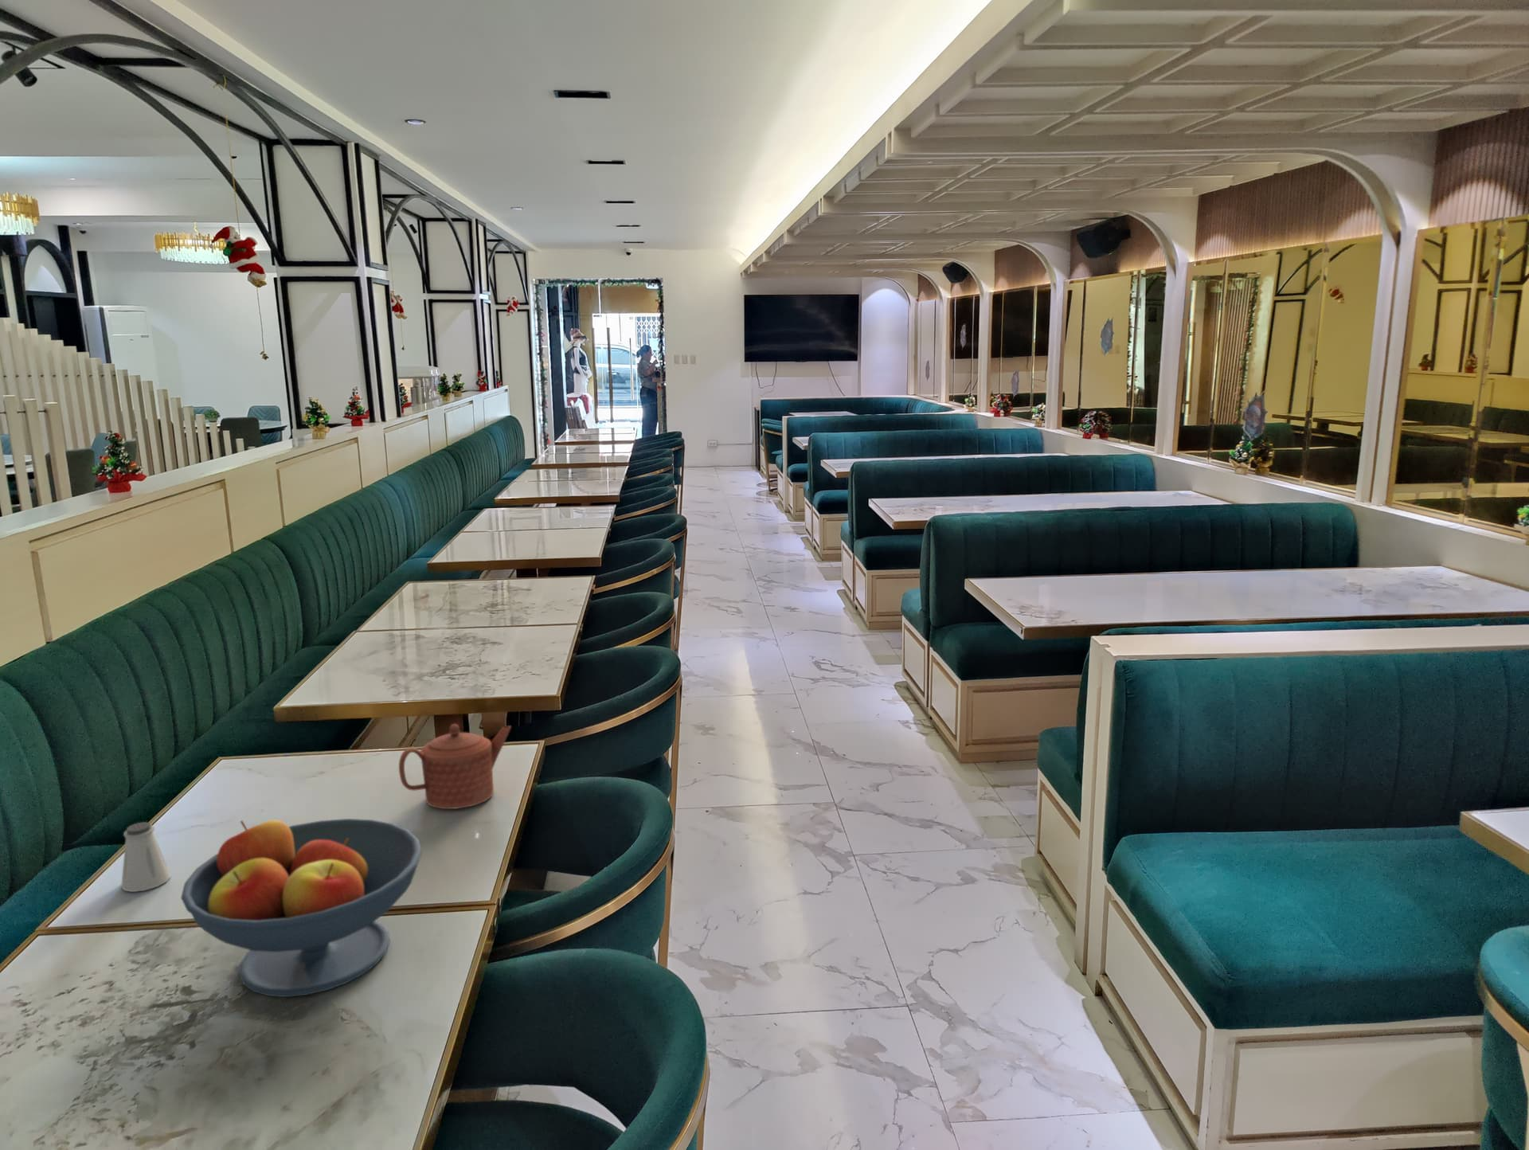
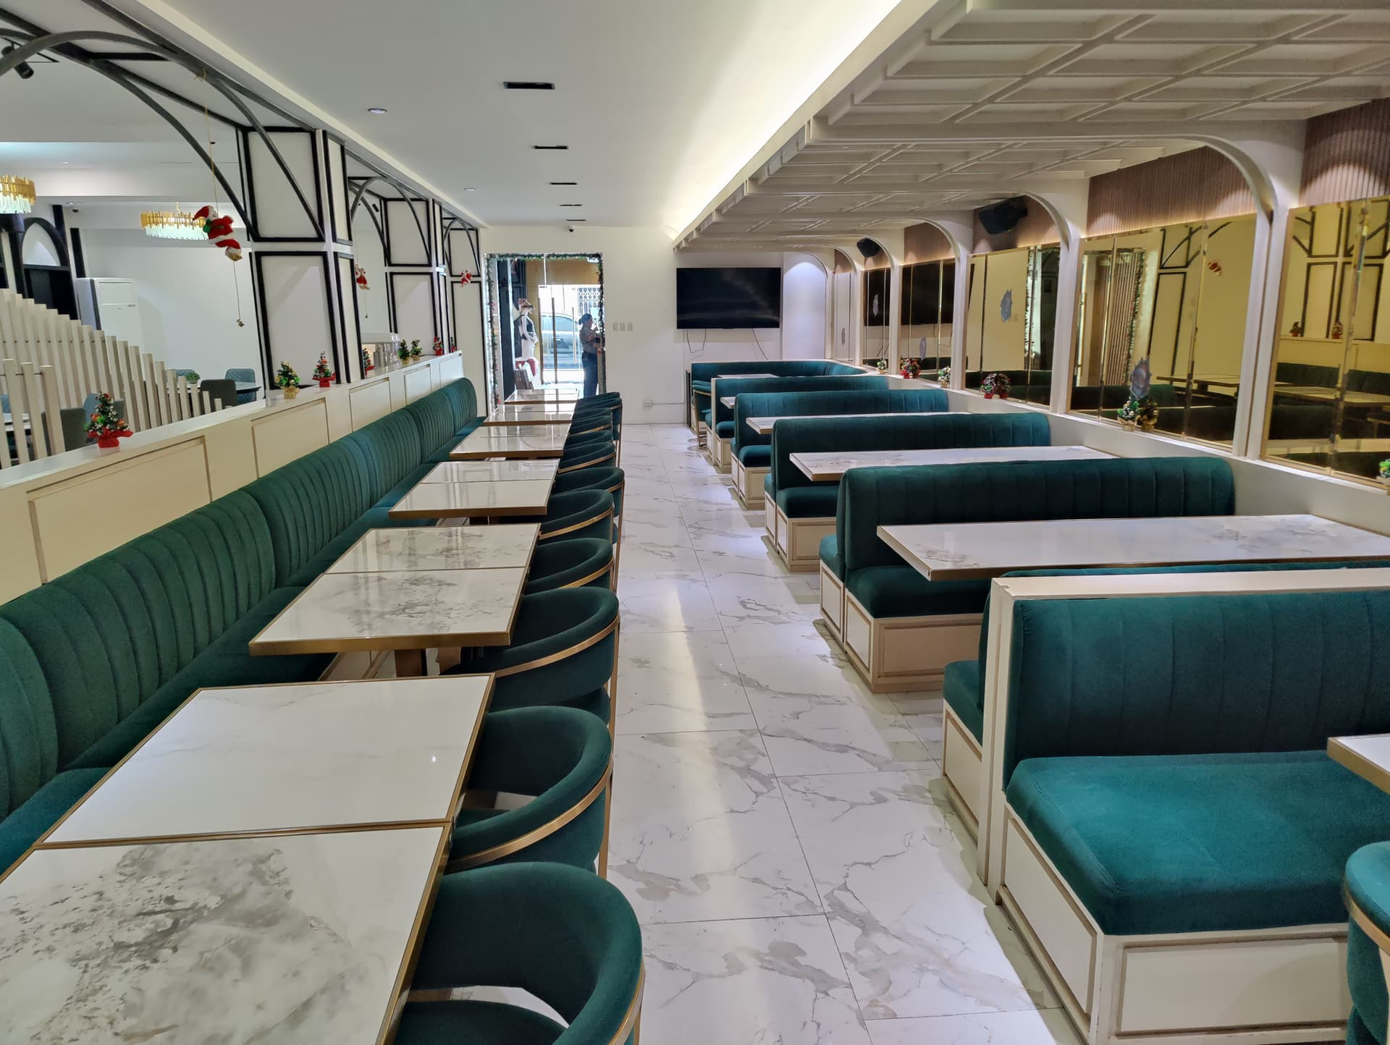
- saltshaker (141, 854)
- fruit bowl (309, 895)
- teapot (458, 761)
